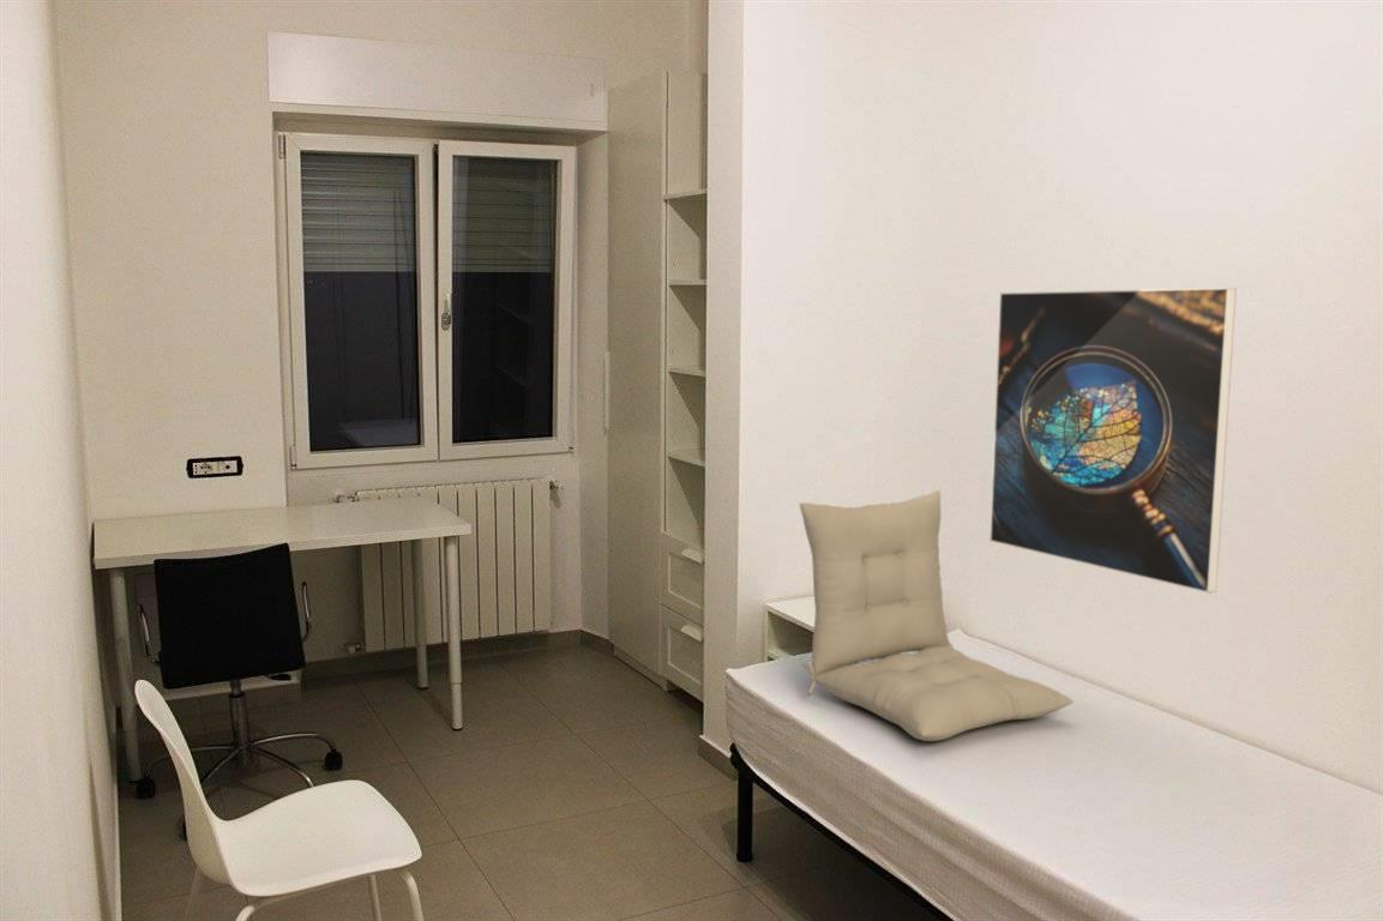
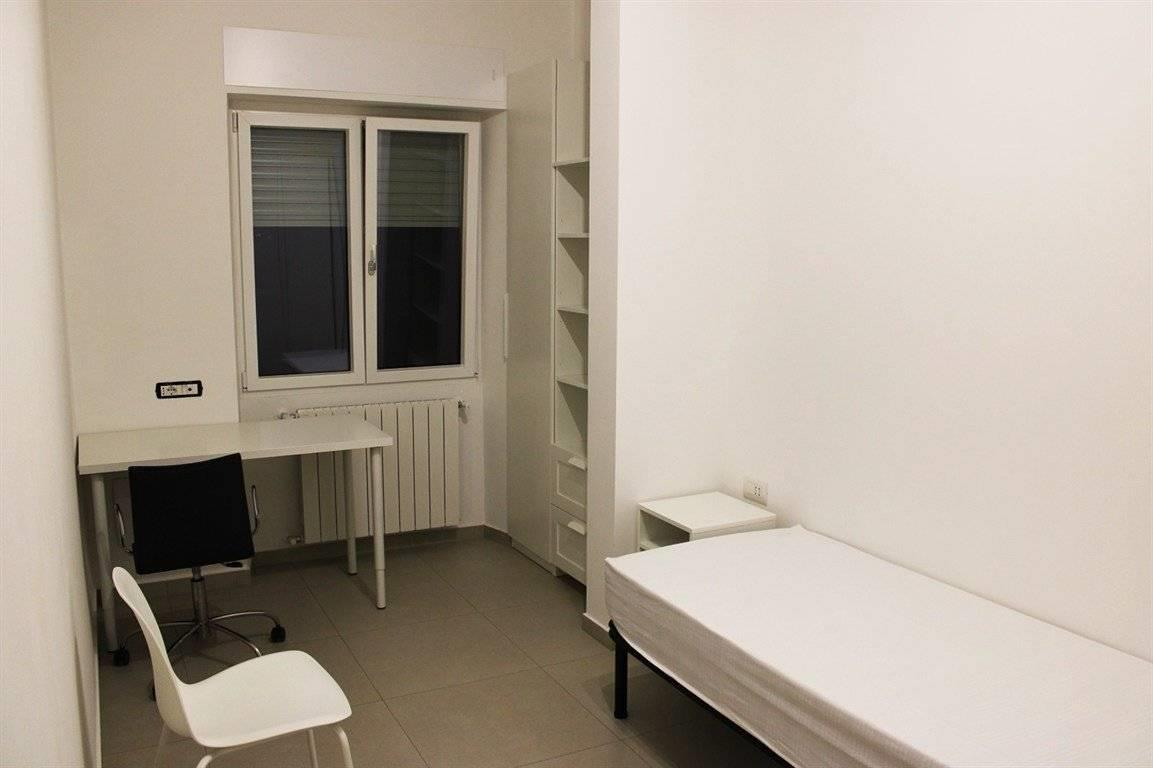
- seat cushion (926, 607)
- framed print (1099, 429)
